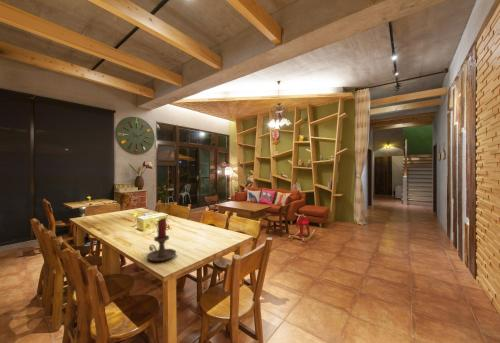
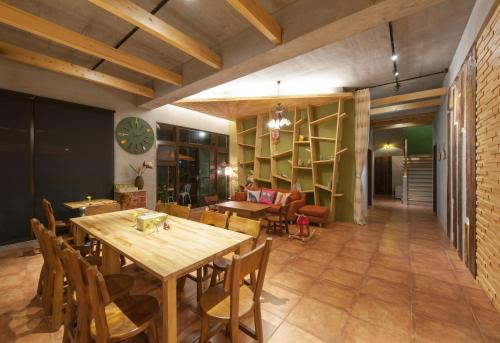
- candle holder (159, 237)
